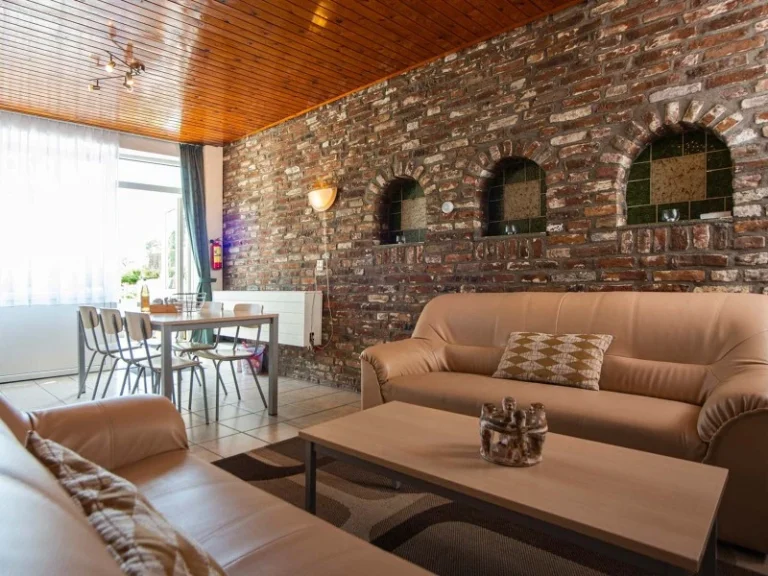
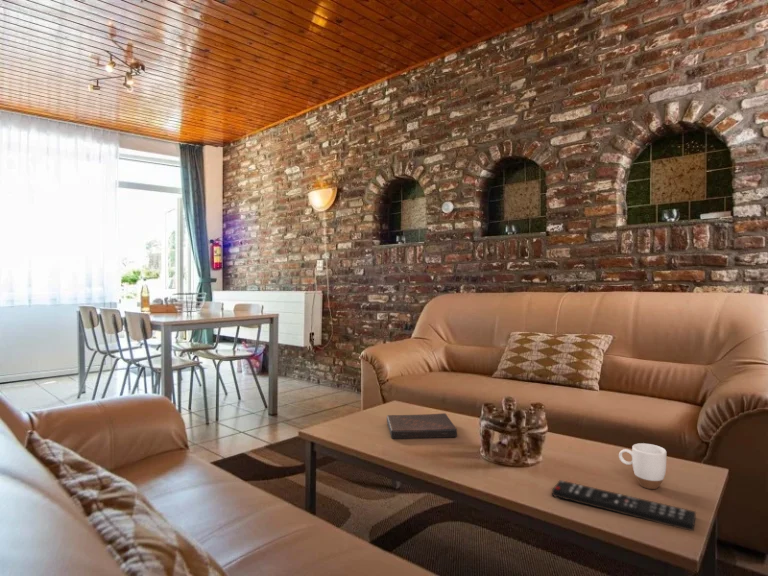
+ remote control (619, 502)
+ book (420, 425)
+ mug (641, 465)
